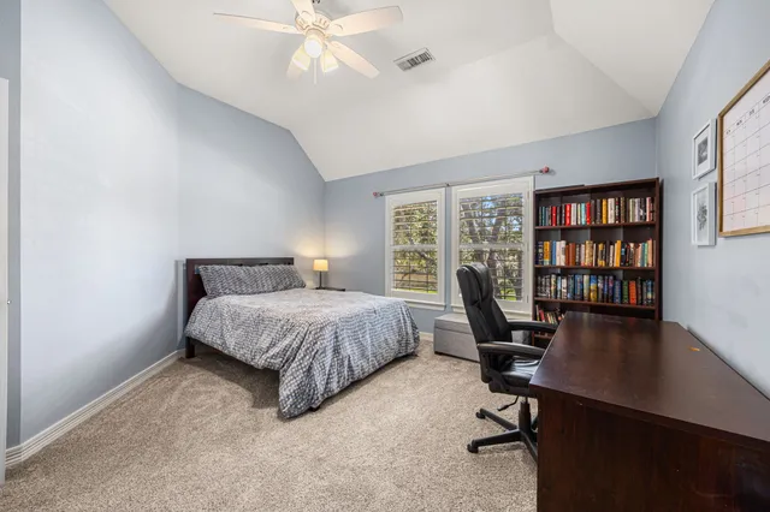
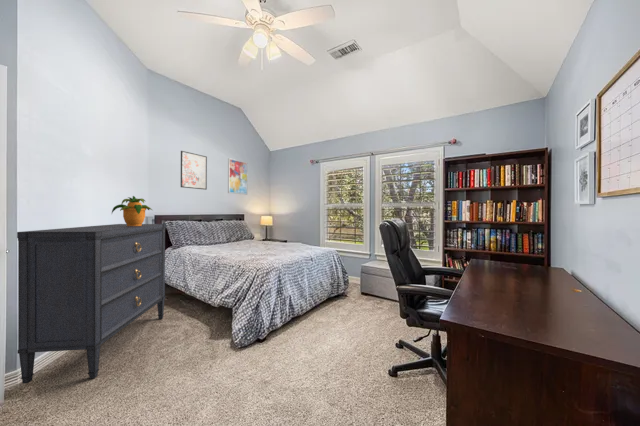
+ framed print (194, 171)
+ potted plant (136, 210)
+ dresser (110, 285)
+ wall art (238, 177)
